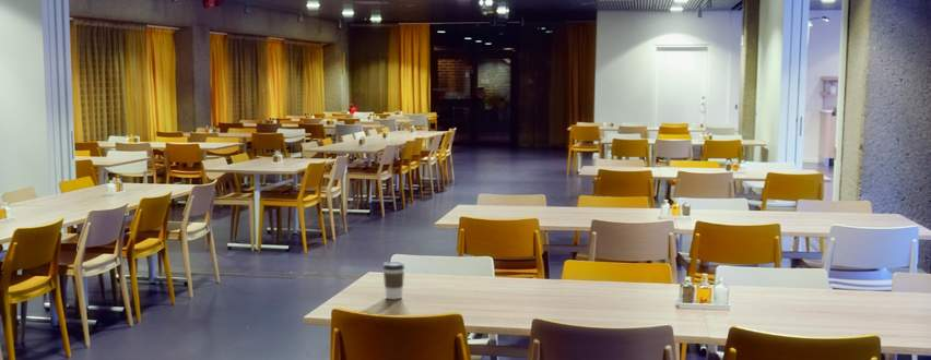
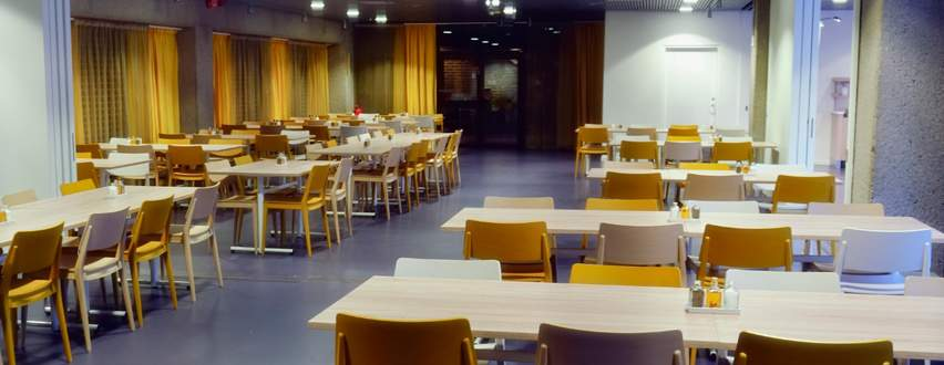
- coffee cup (393, 280)
